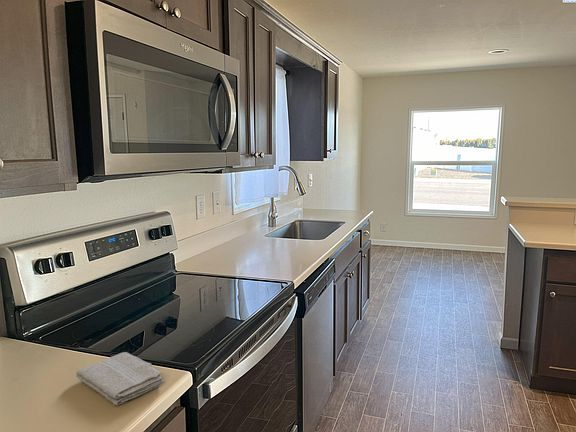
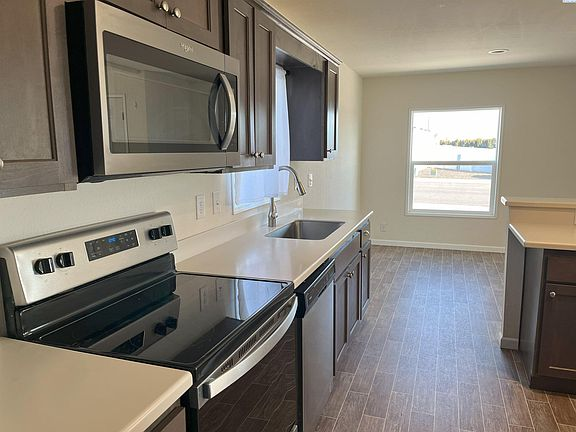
- washcloth (120, 375)
